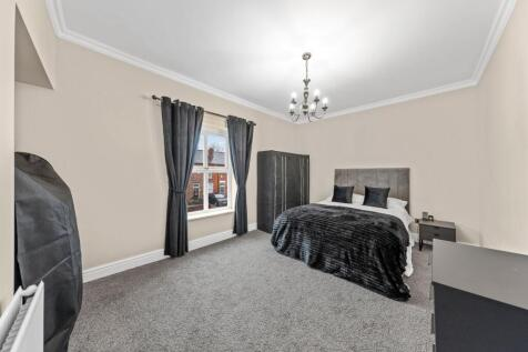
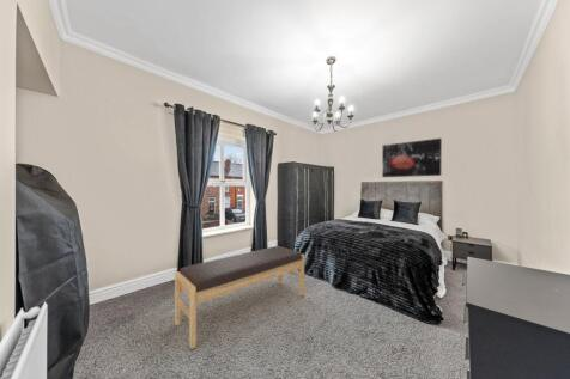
+ bench (247, 283)
+ wall art (410, 159)
